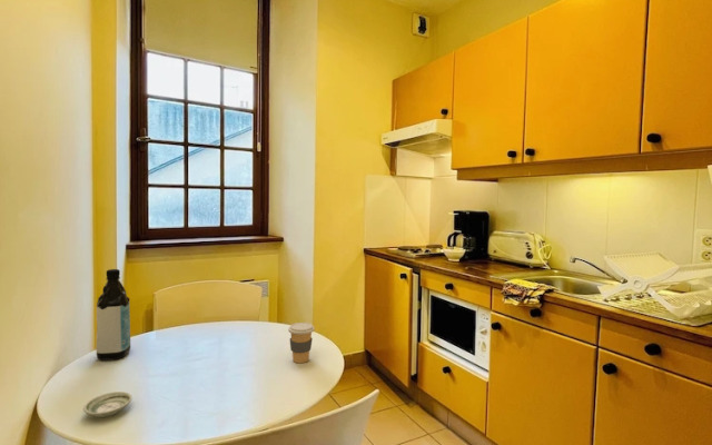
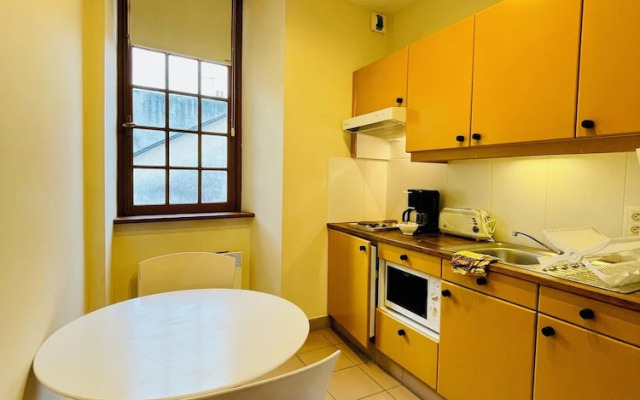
- coffee cup (300, 343)
- saucer (108, 406)
- water bottle (113, 313)
